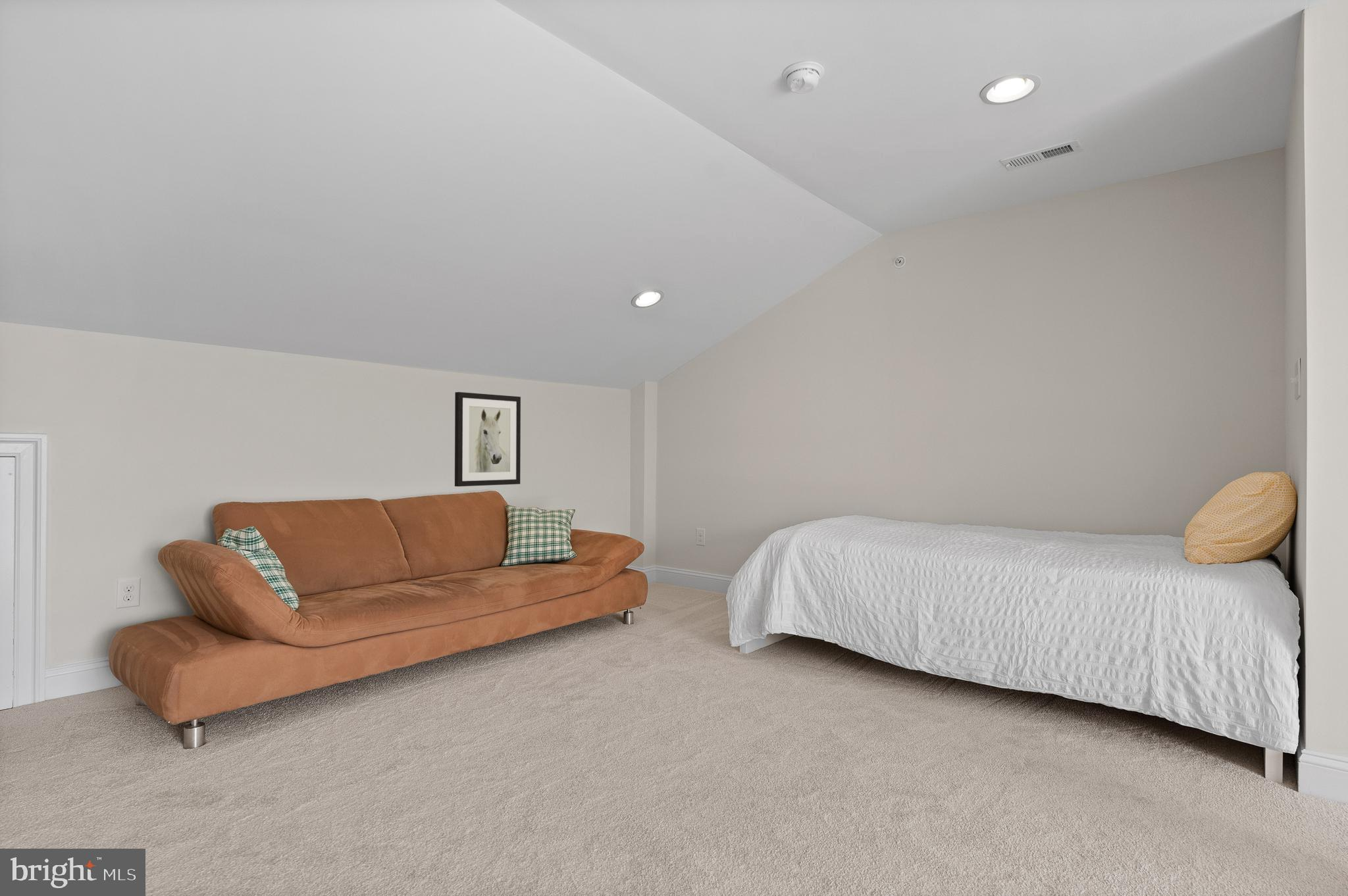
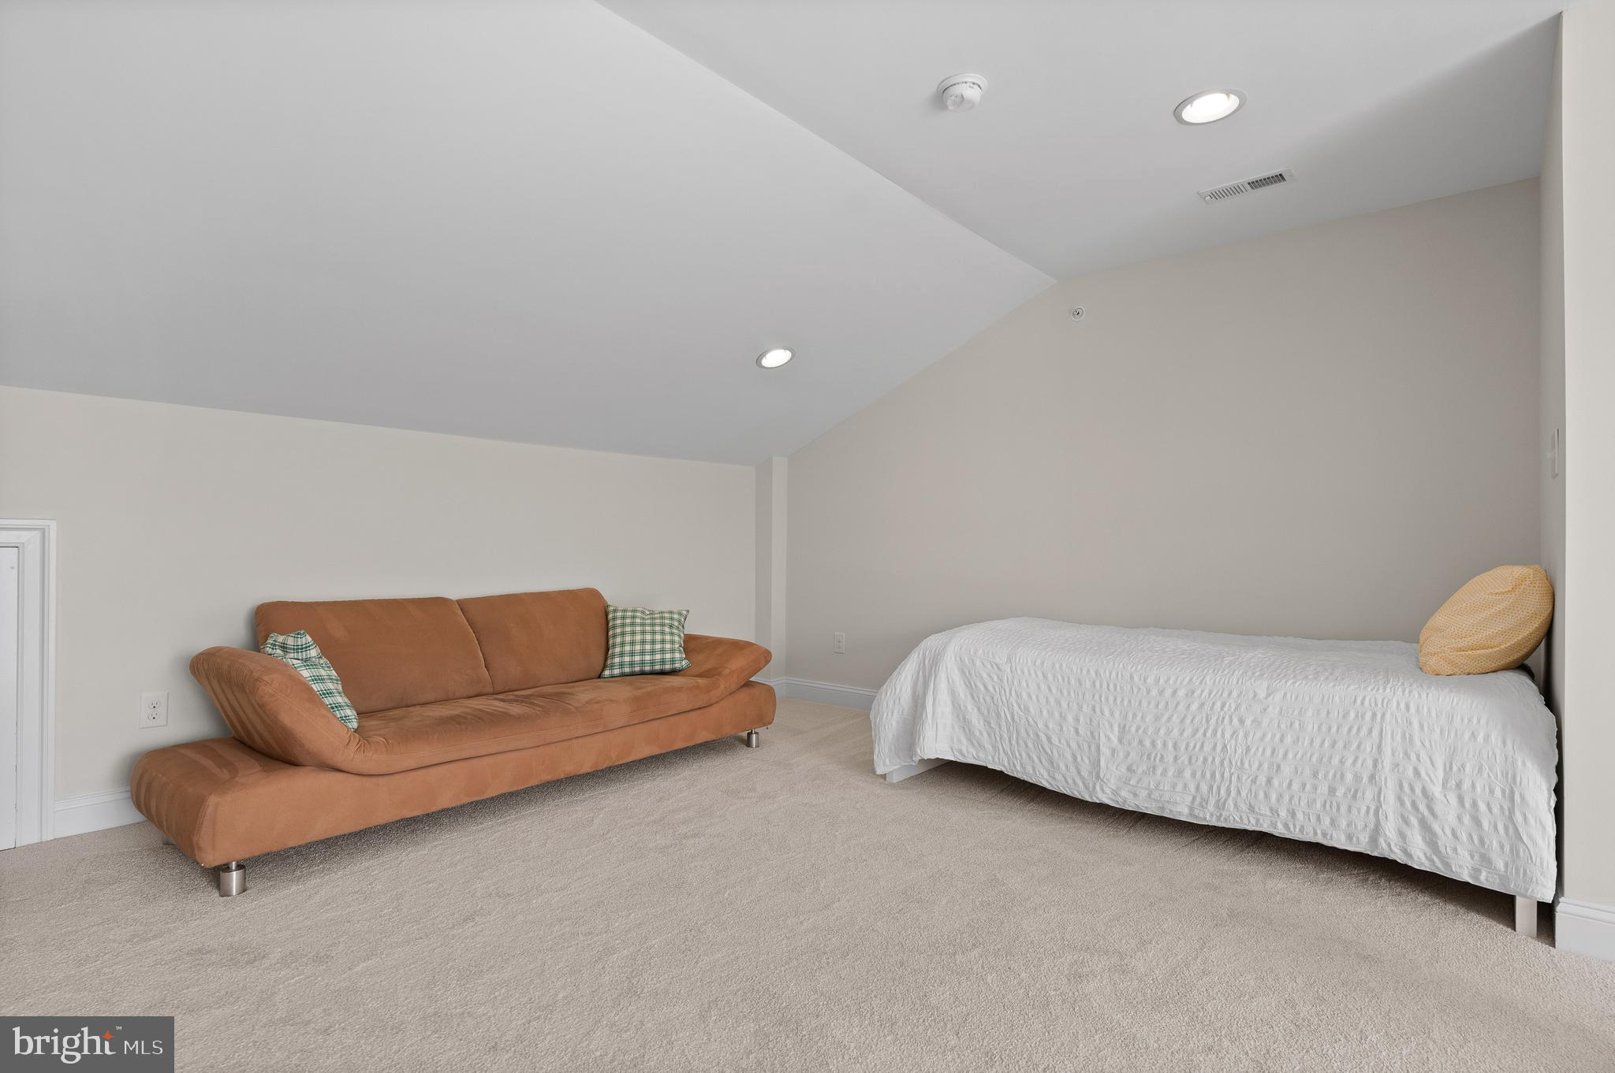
- wall art (488, 439)
